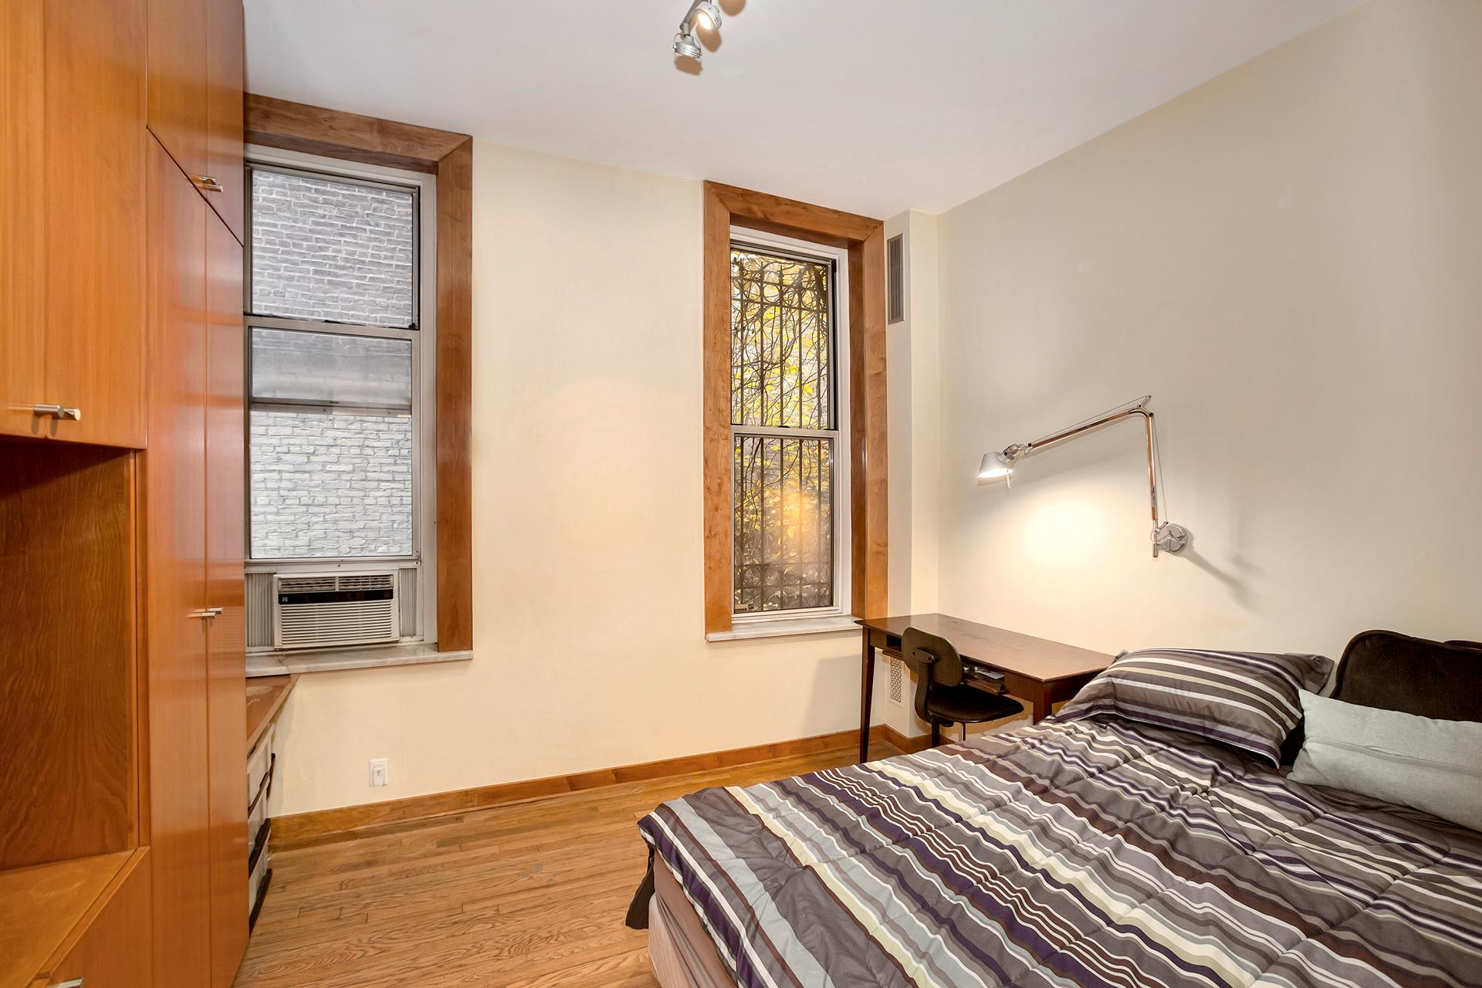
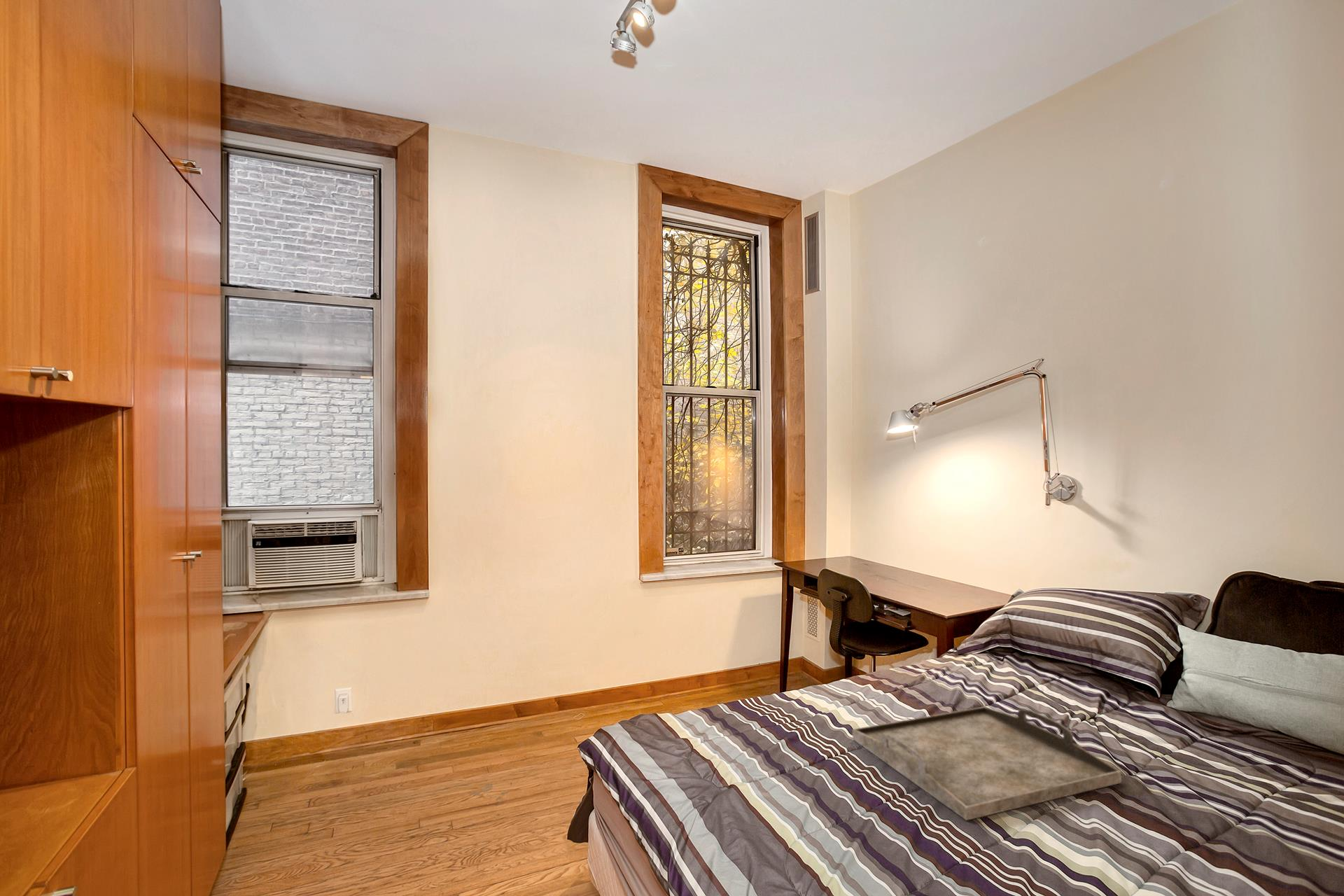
+ serving tray (976, 744)
